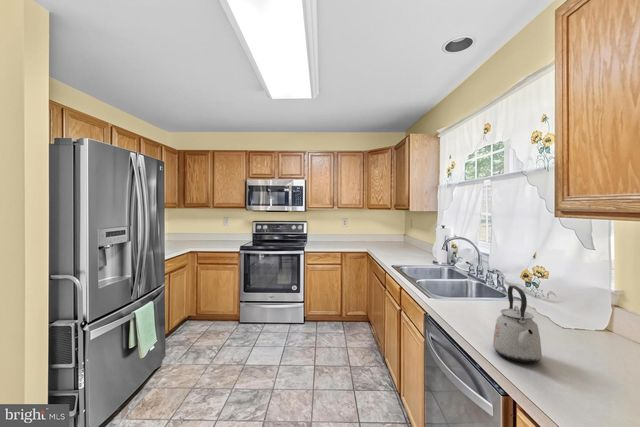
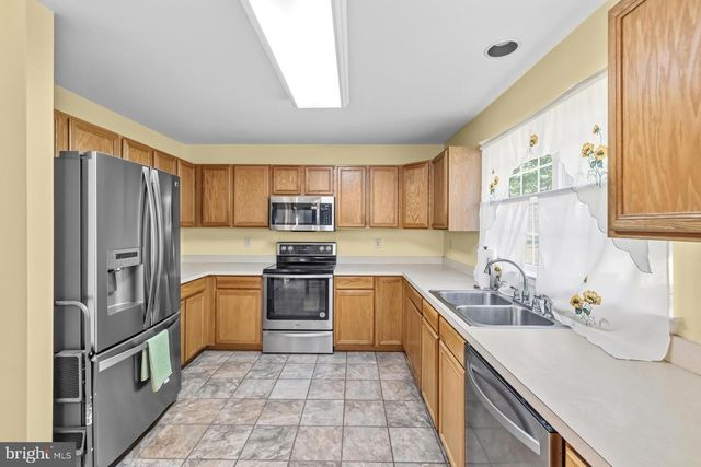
- kettle (519, 324)
